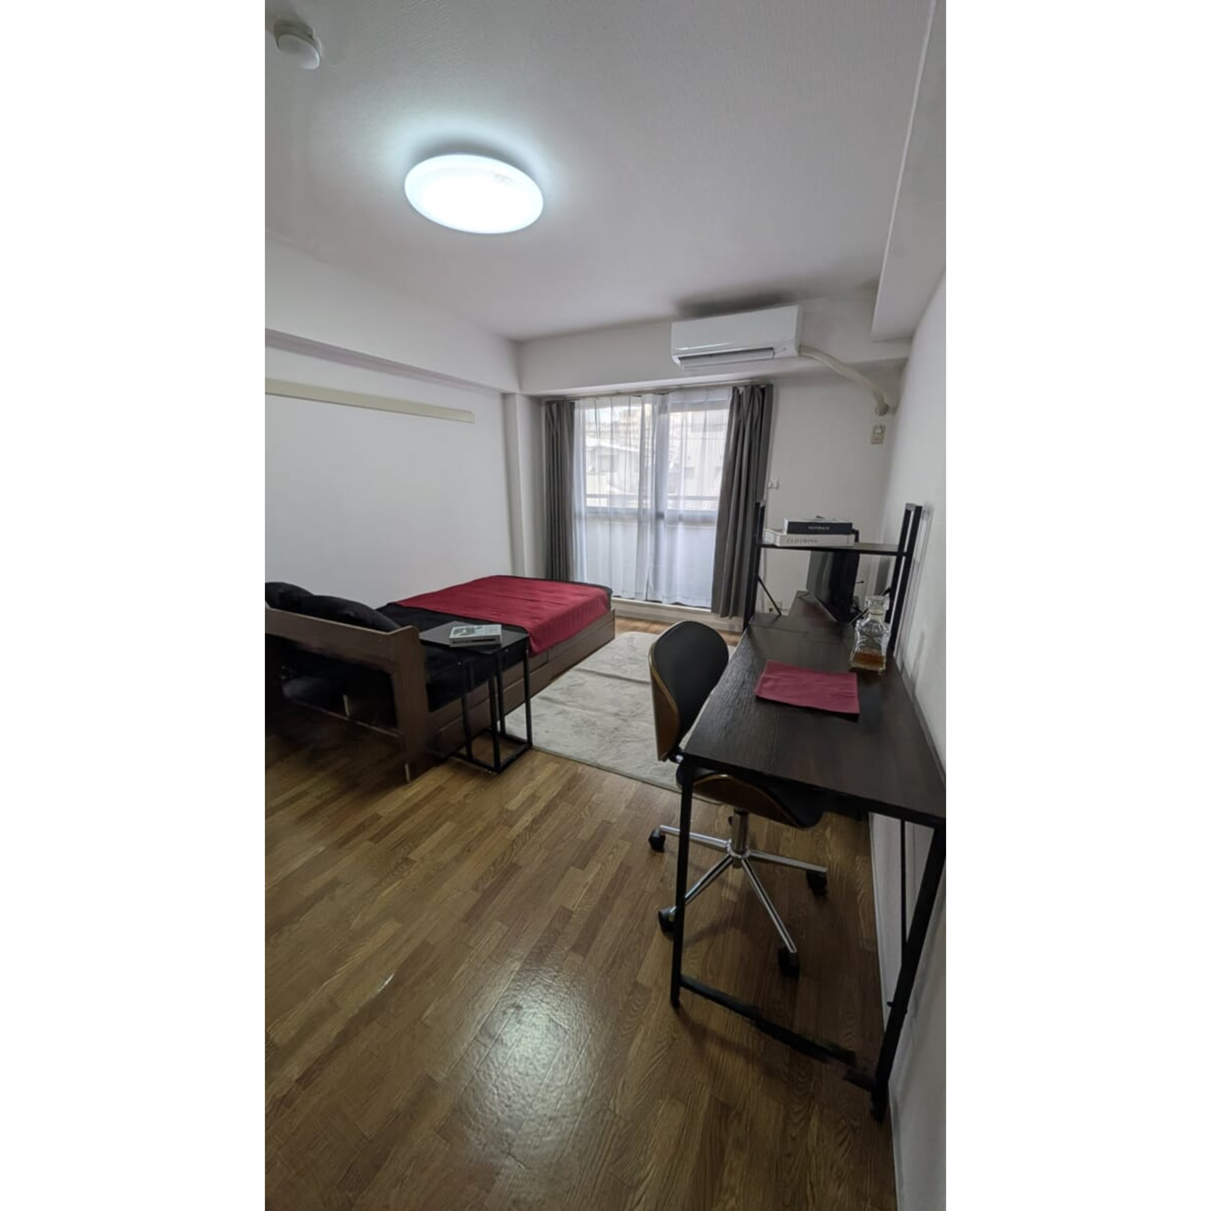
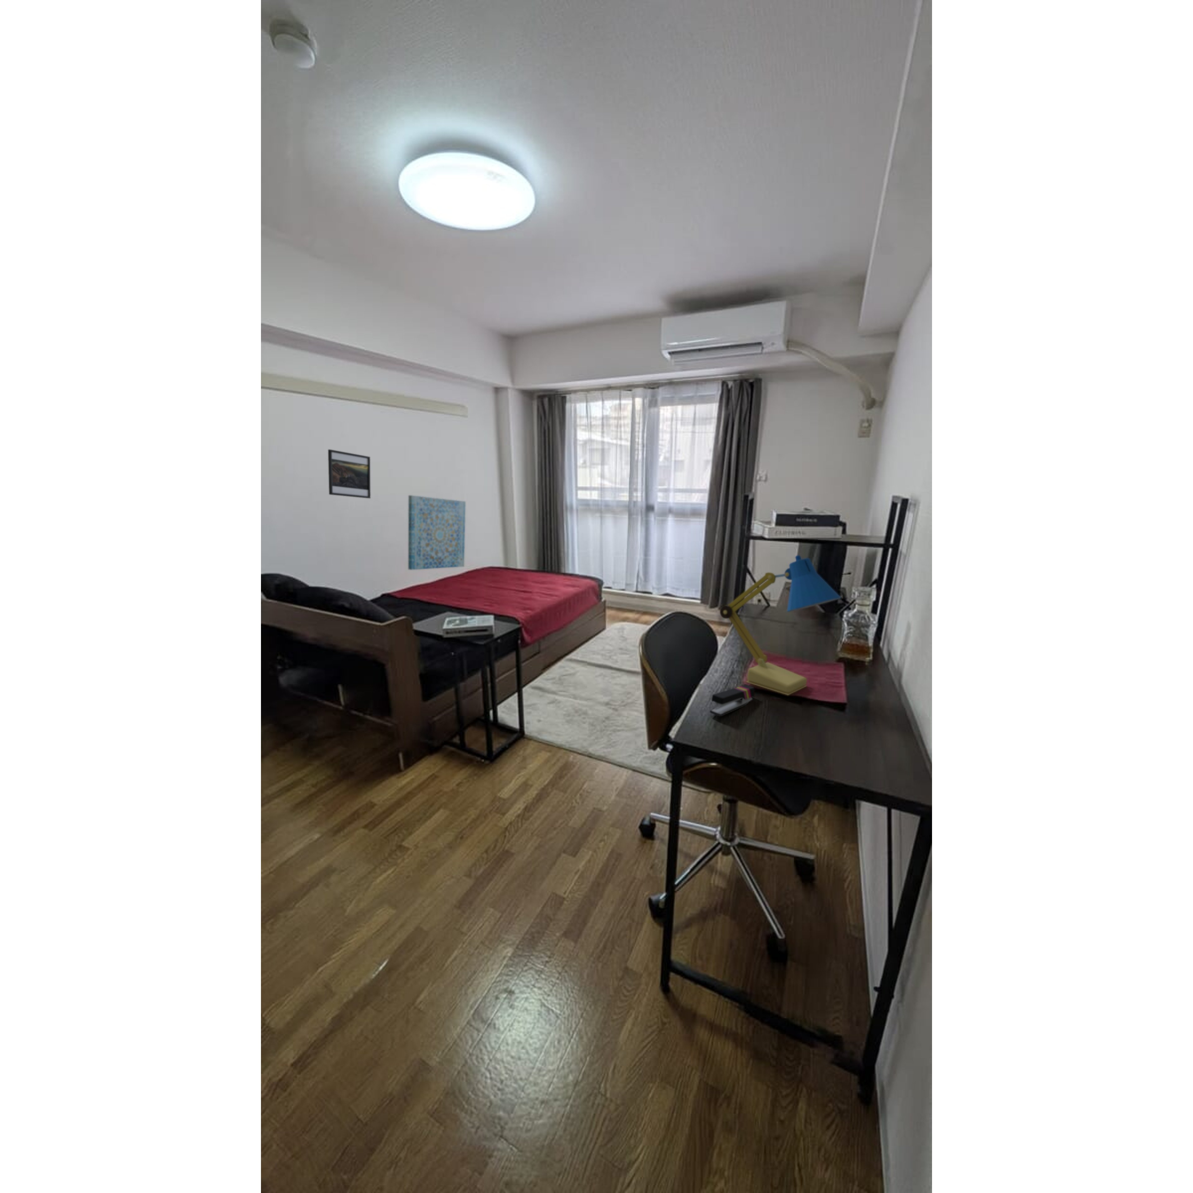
+ stapler (733, 698)
+ wall art (438, 533)
+ desk lamp (787, 612)
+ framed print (350, 475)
